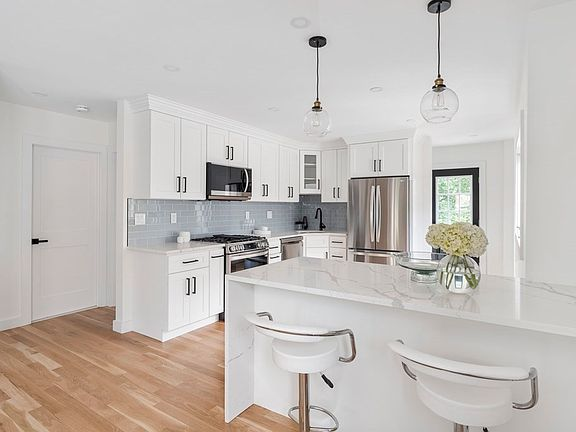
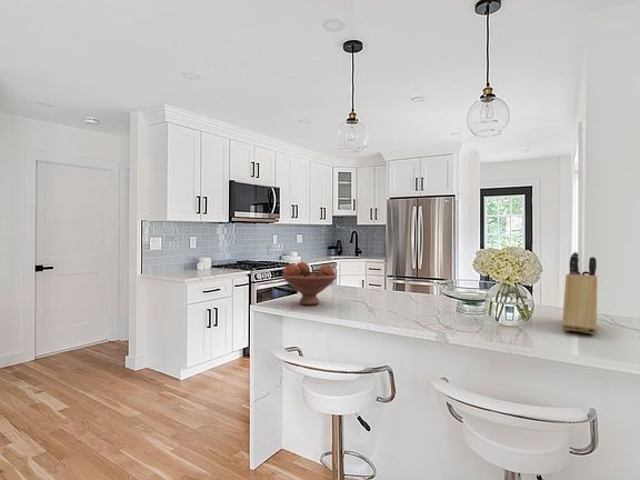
+ knife block (580, 289)
+ fruit bowl (309, 283)
